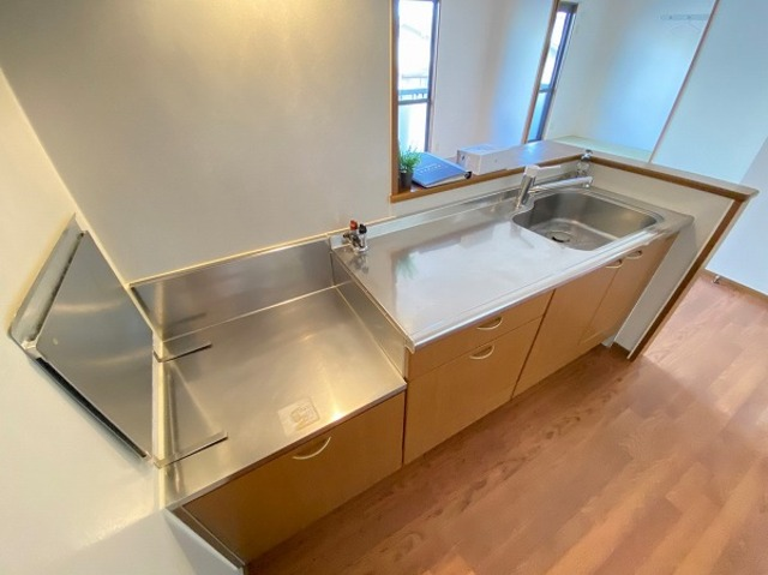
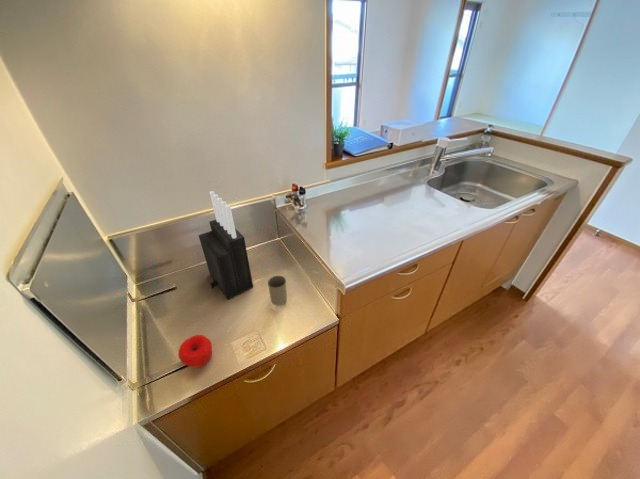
+ knife block (219, 245)
+ apple (197, 353)
+ bottle (276, 280)
